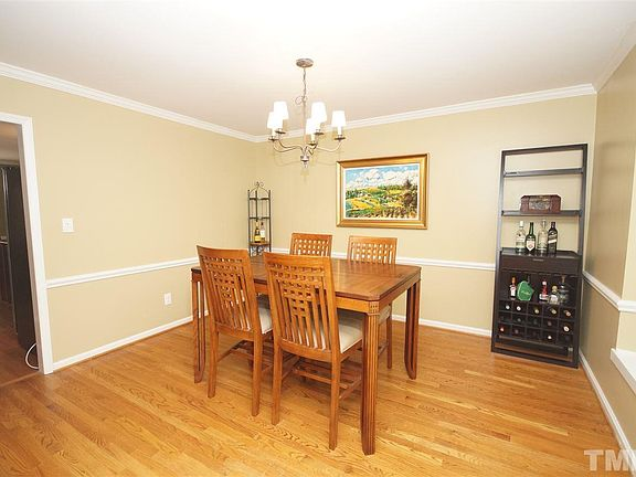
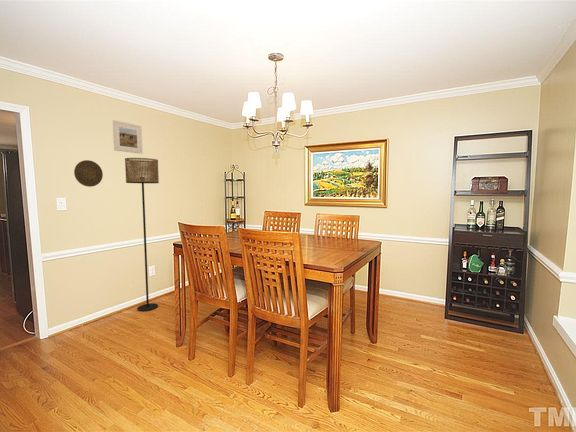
+ floor lamp (144, 235)
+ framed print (128, 137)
+ decorative plate (89, 173)
